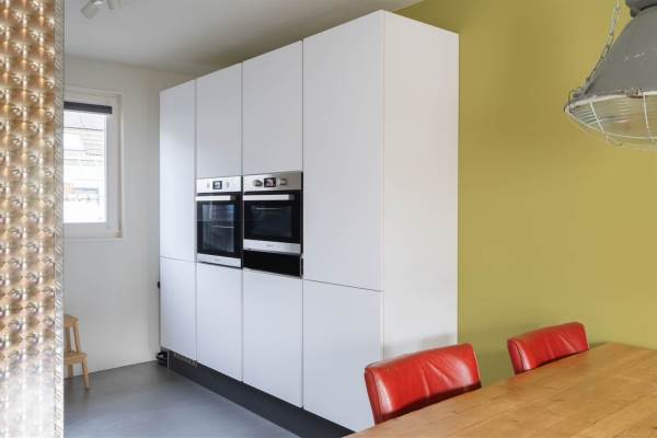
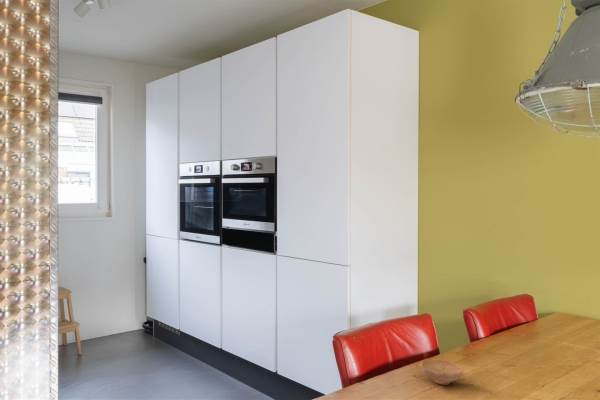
+ bowl (441, 373)
